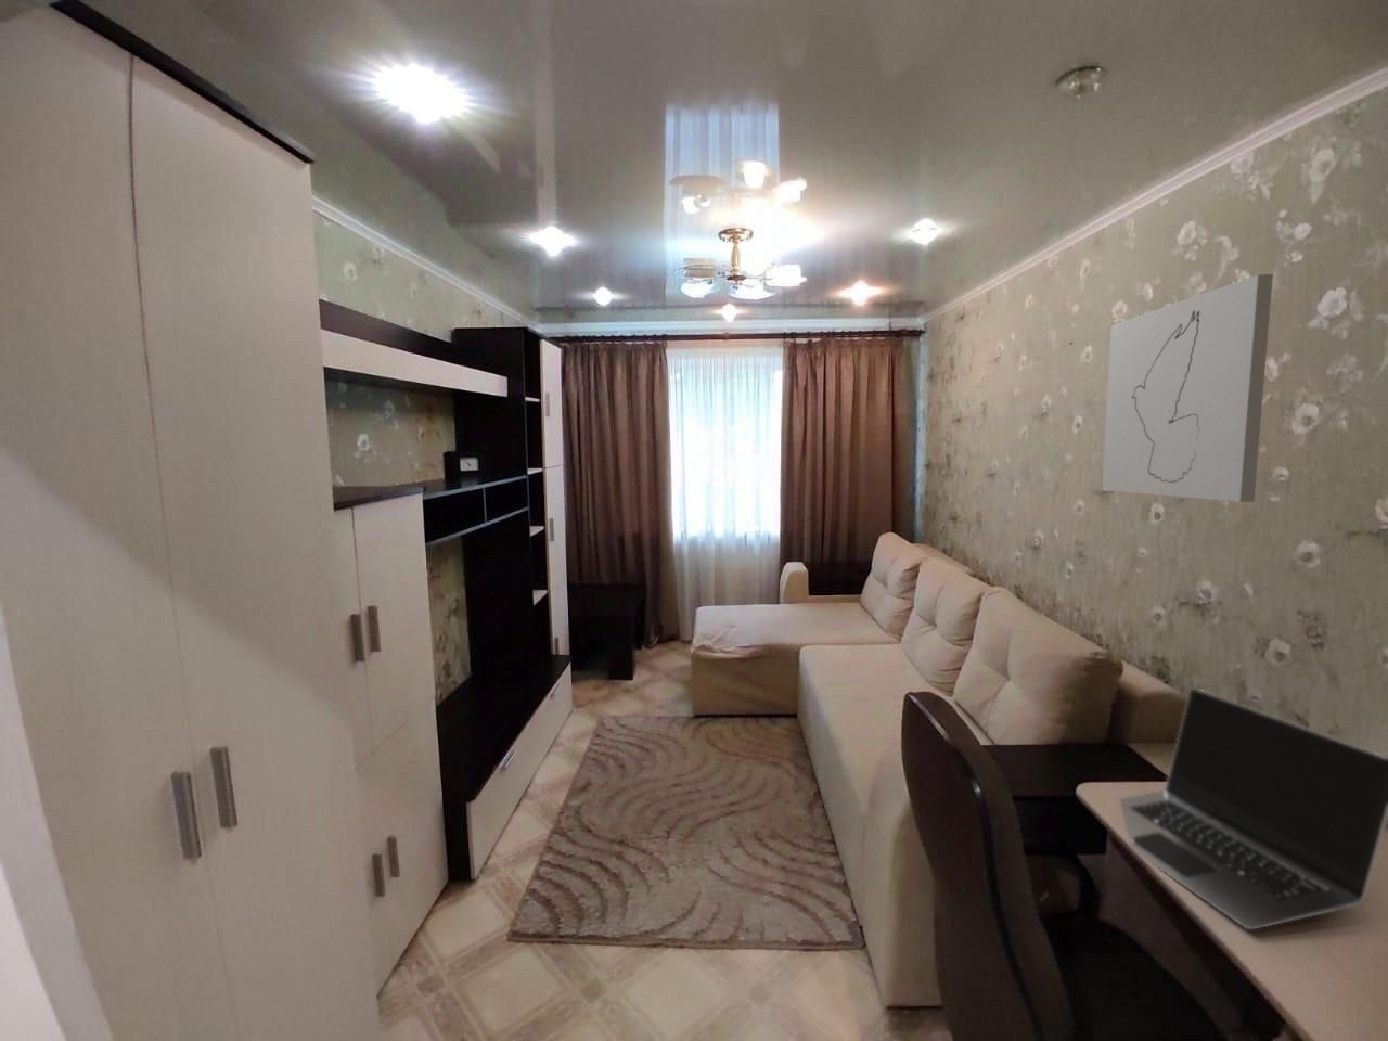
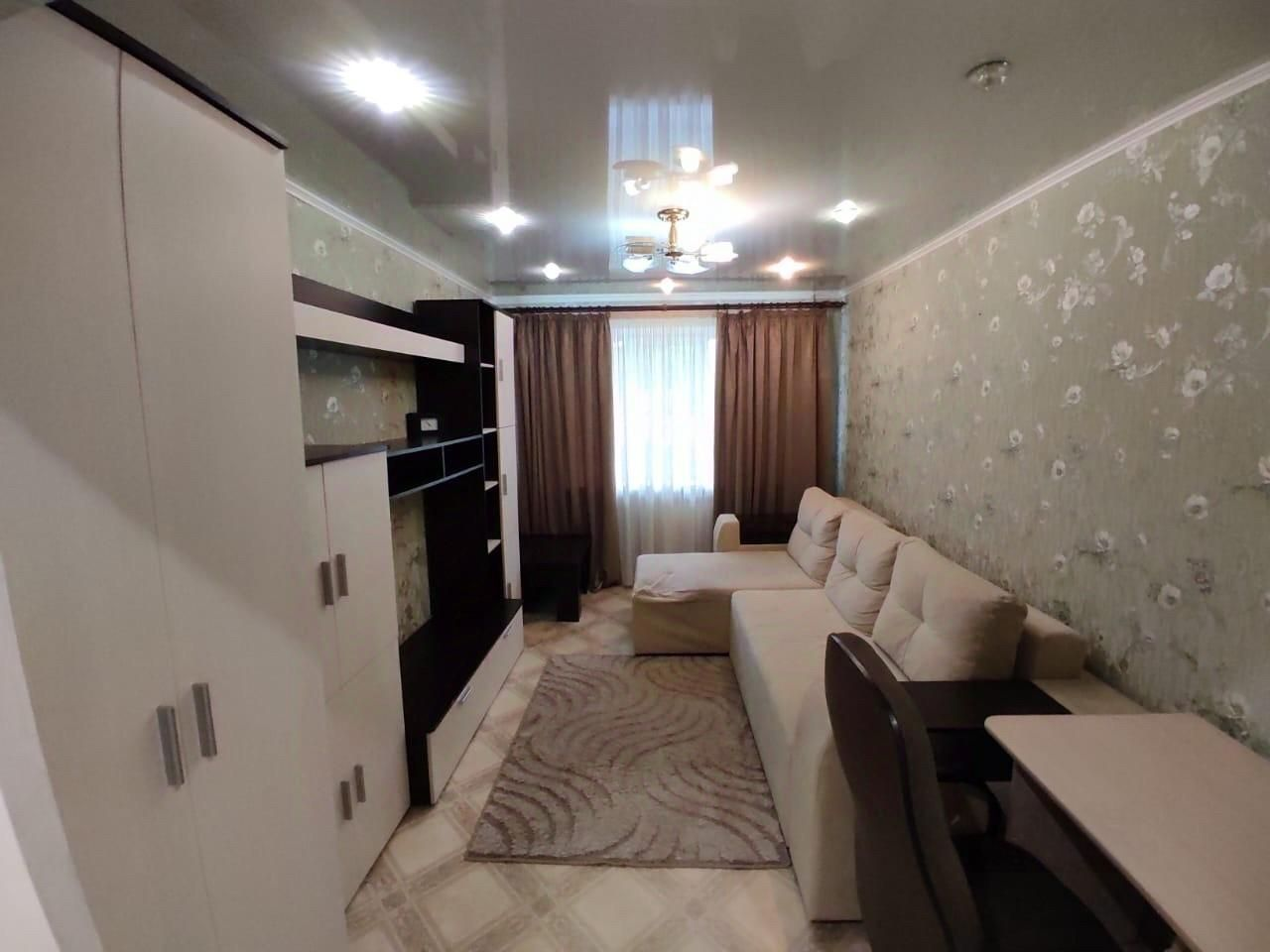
- laptop (1215, 788)
- wall art (1173, 400)
